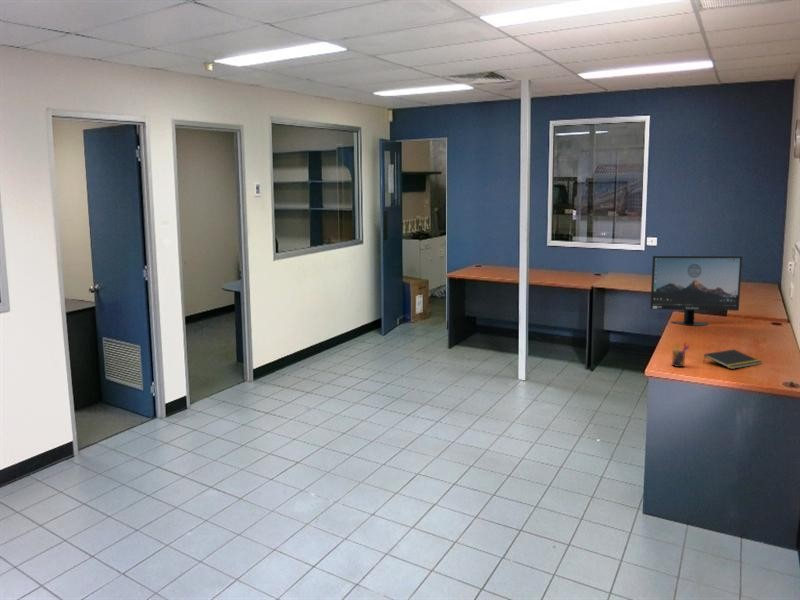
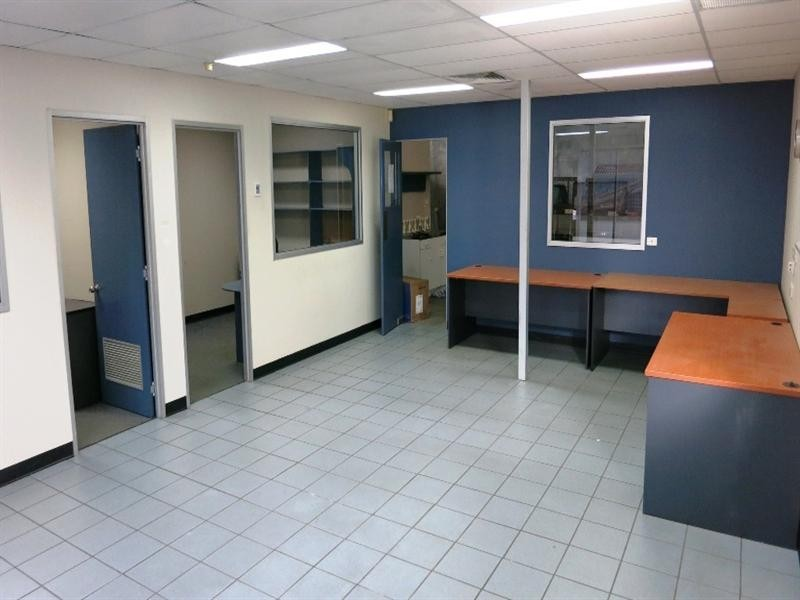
- monitor (694, 290)
- notepad (732, 358)
- pen holder (679, 353)
